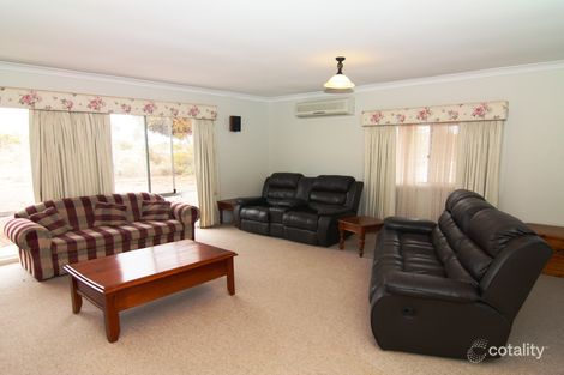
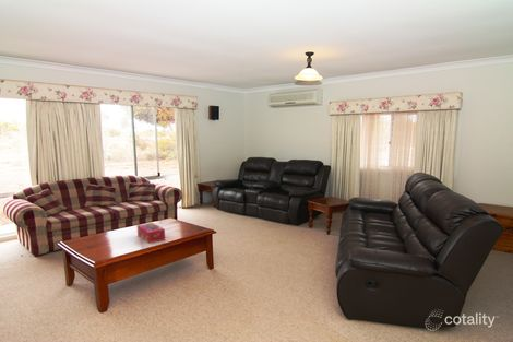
+ tissue box (151, 232)
